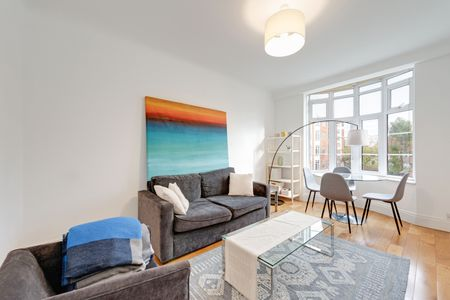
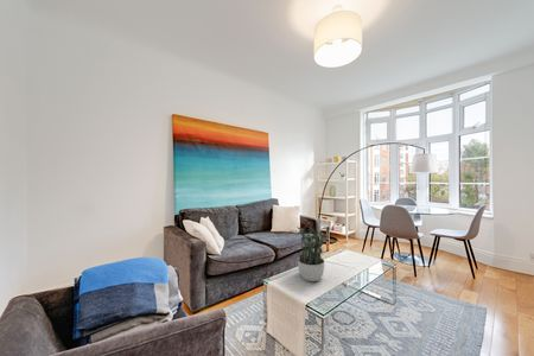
+ potted plant (312, 250)
